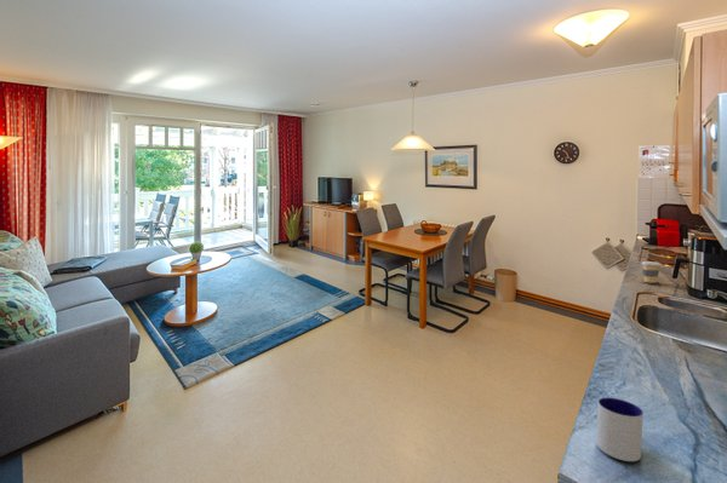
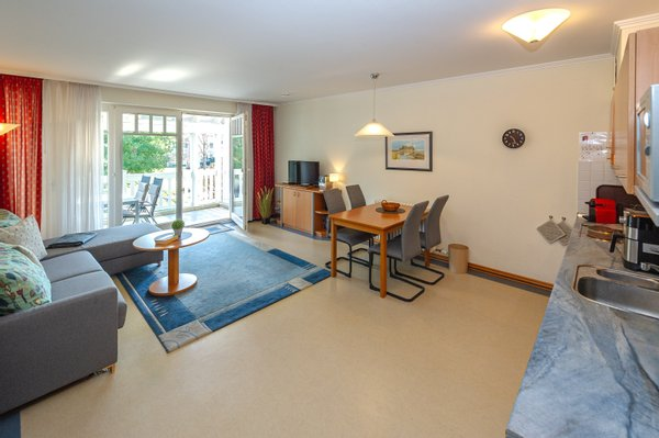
- coffee cup (649, 271)
- mug (622, 425)
